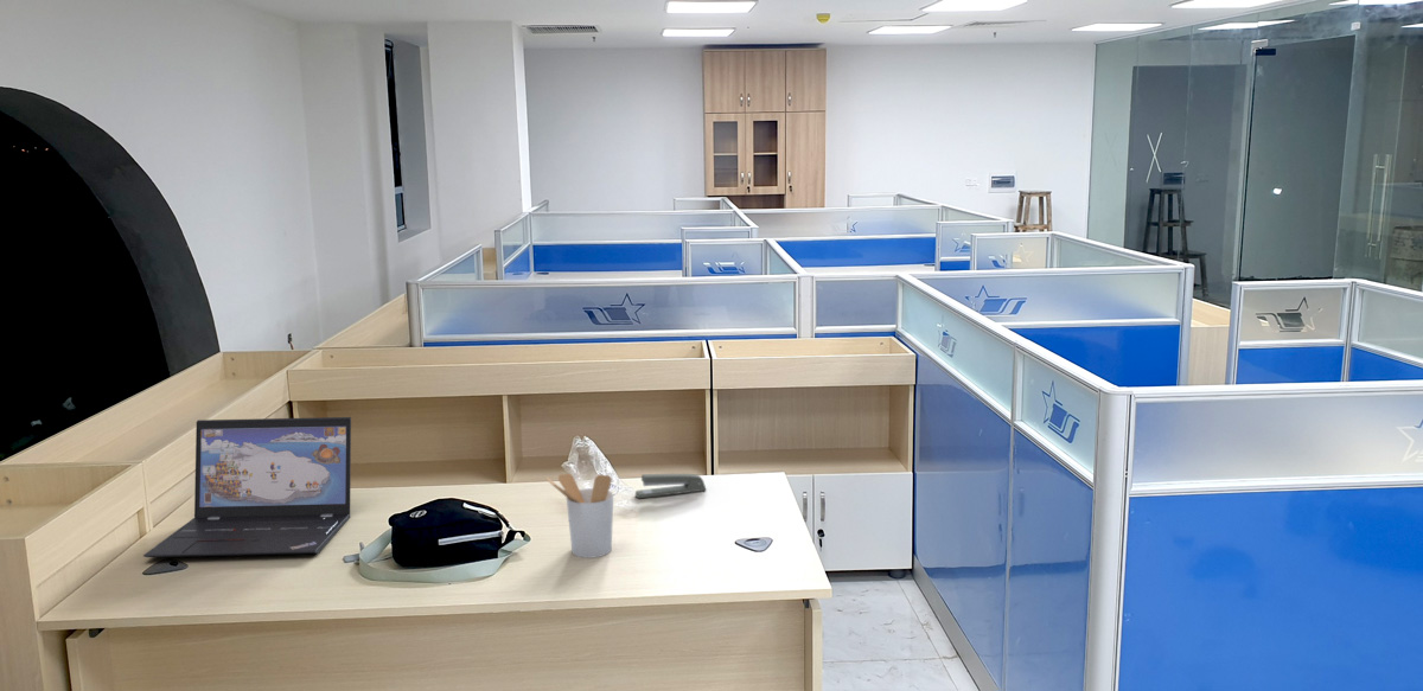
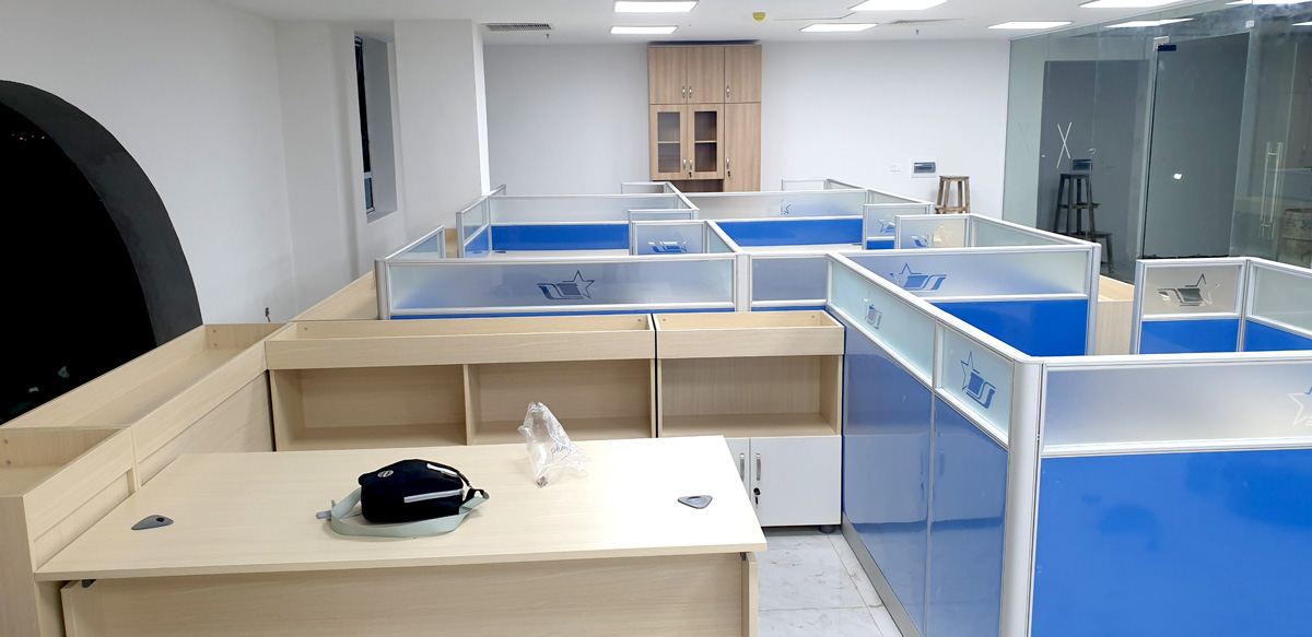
- laptop (253, 484)
- utensil holder (580, 512)
- stapler (670, 482)
